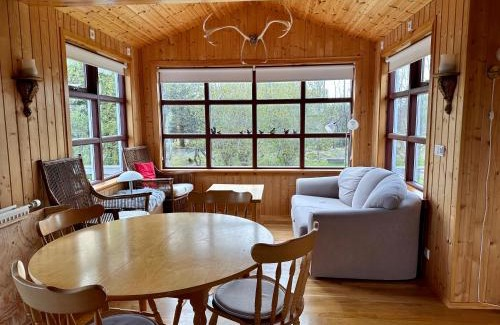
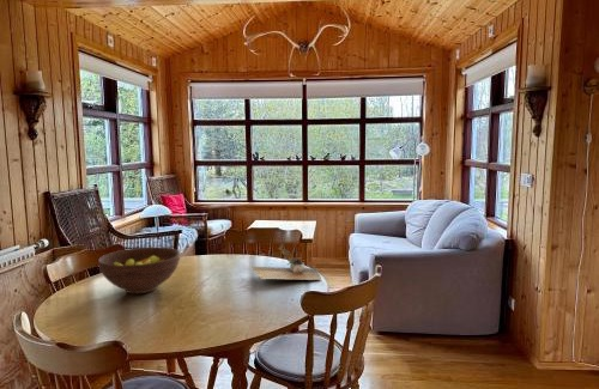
+ succulent plant (286, 257)
+ fruit bowl (140, 272)
